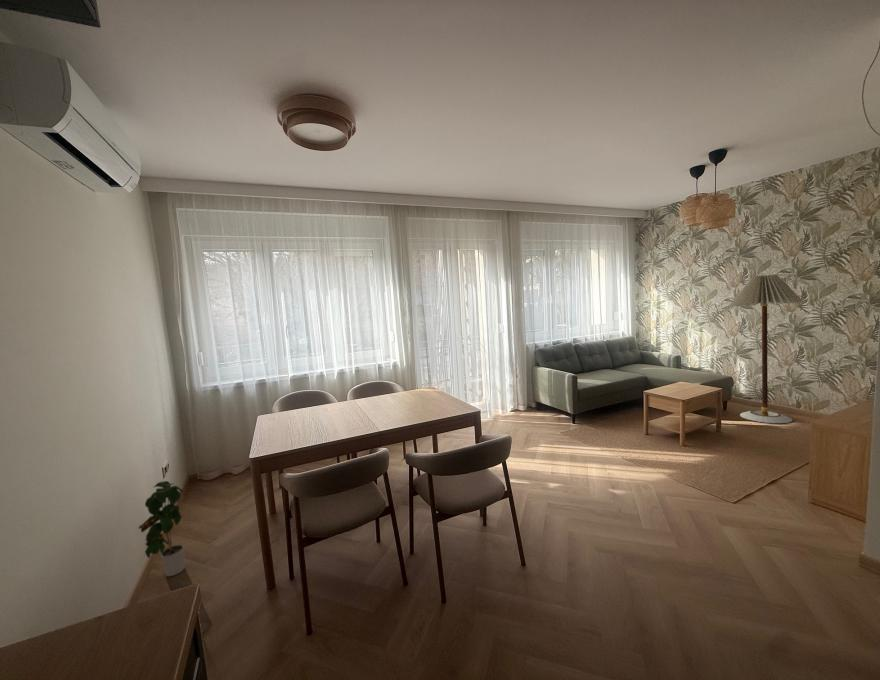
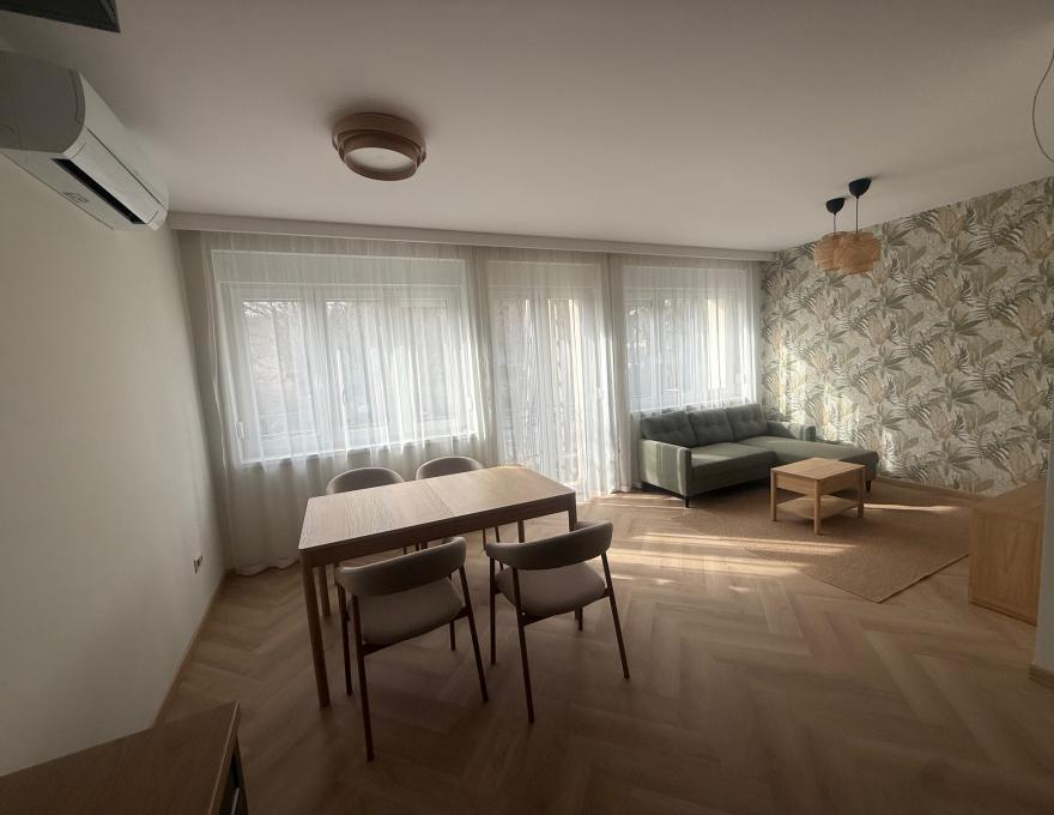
- floor lamp (764, 347)
- potted plant (166, 530)
